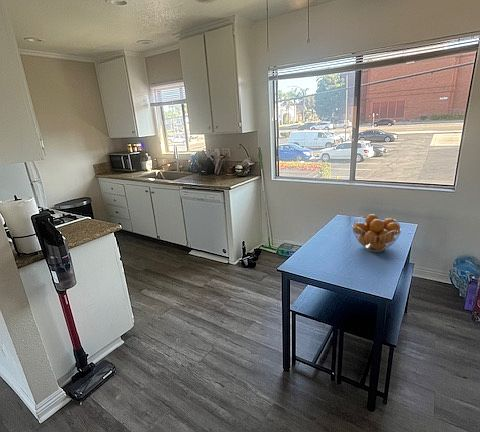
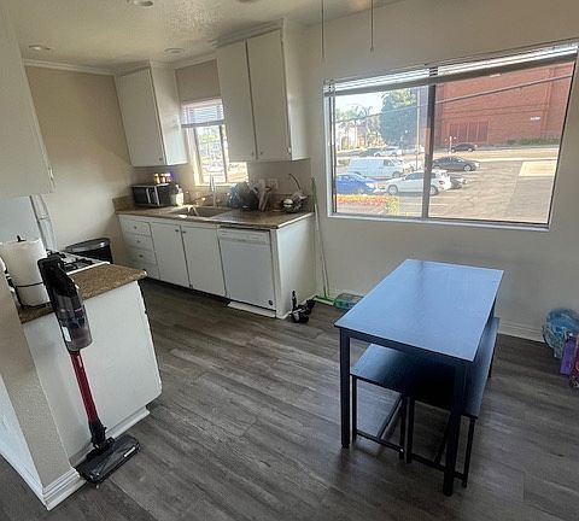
- fruit basket (375, 232)
